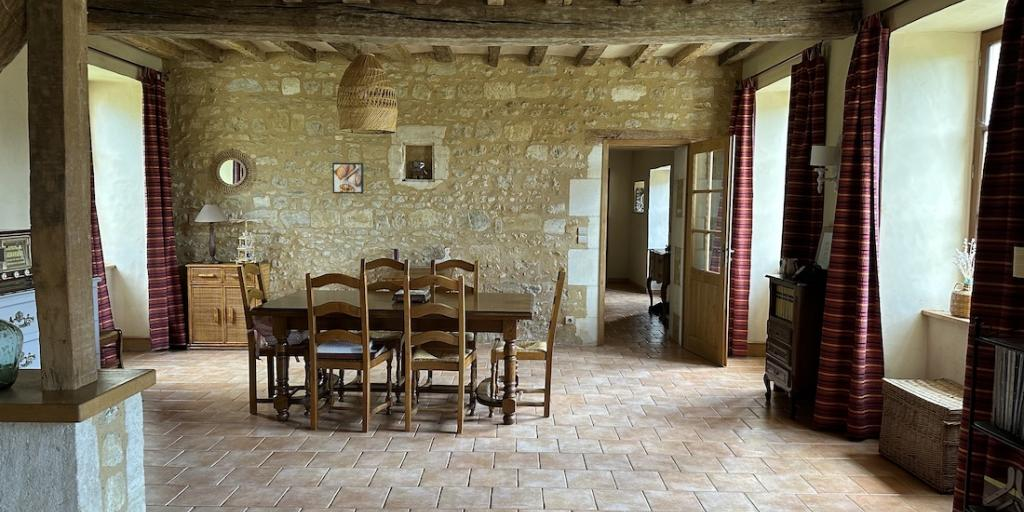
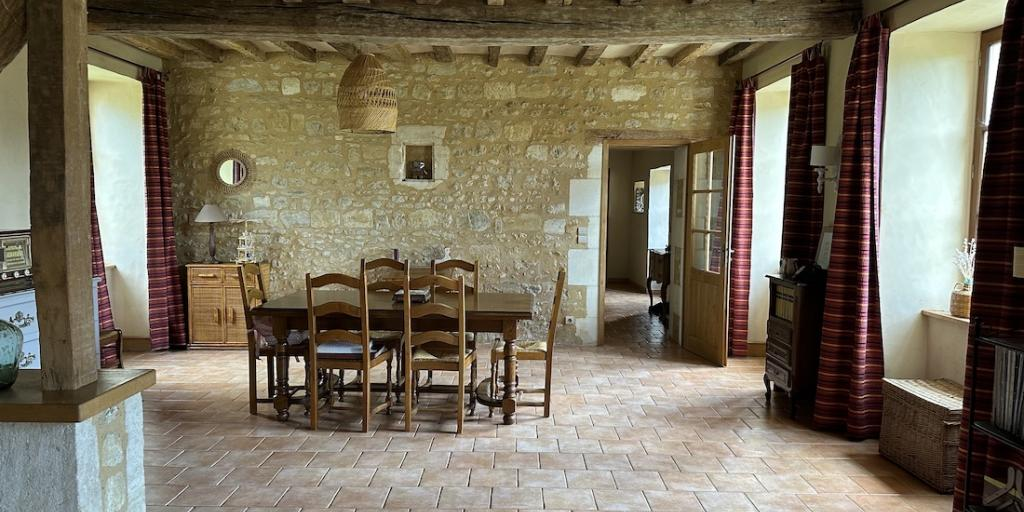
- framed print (348, 178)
